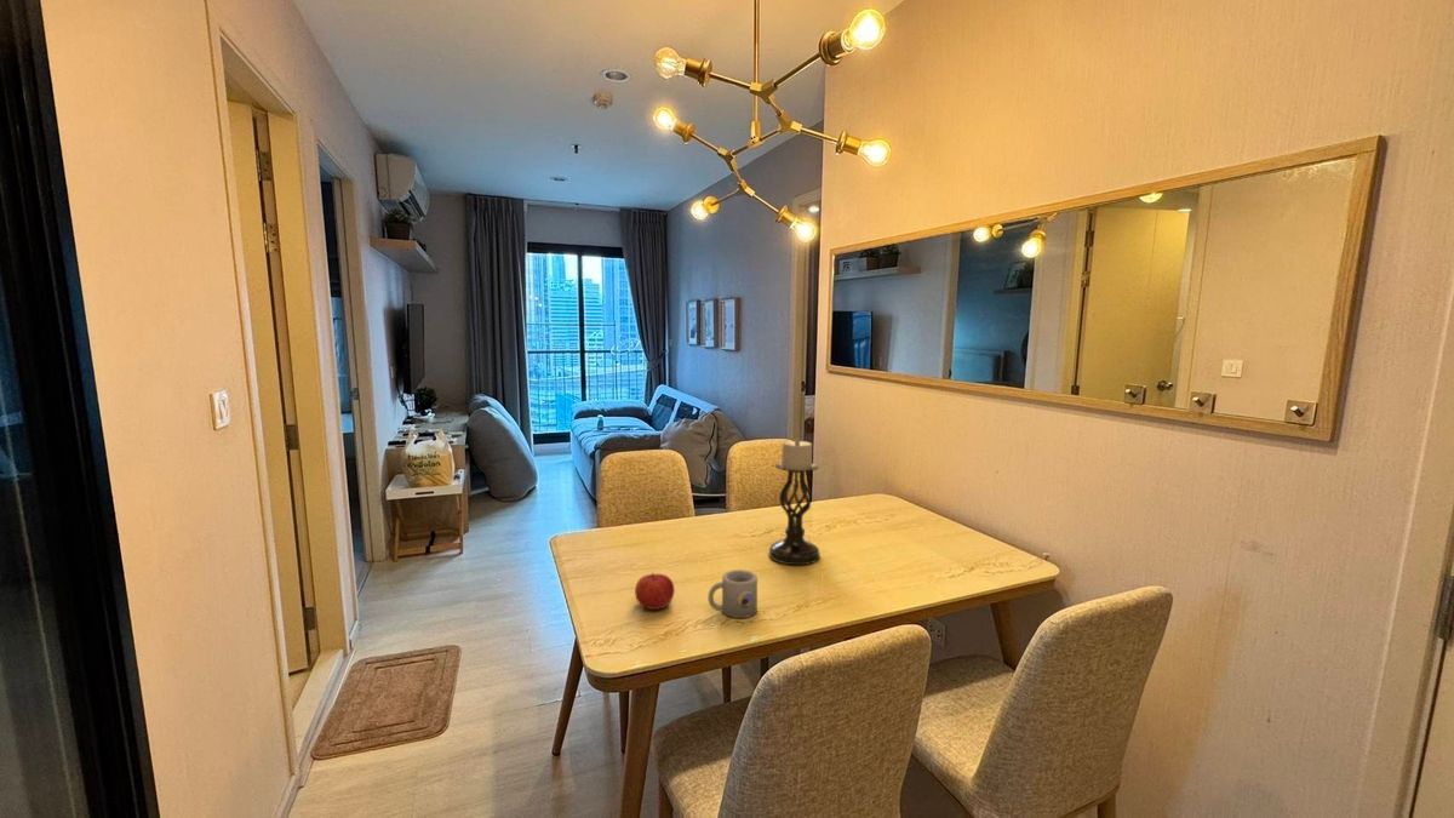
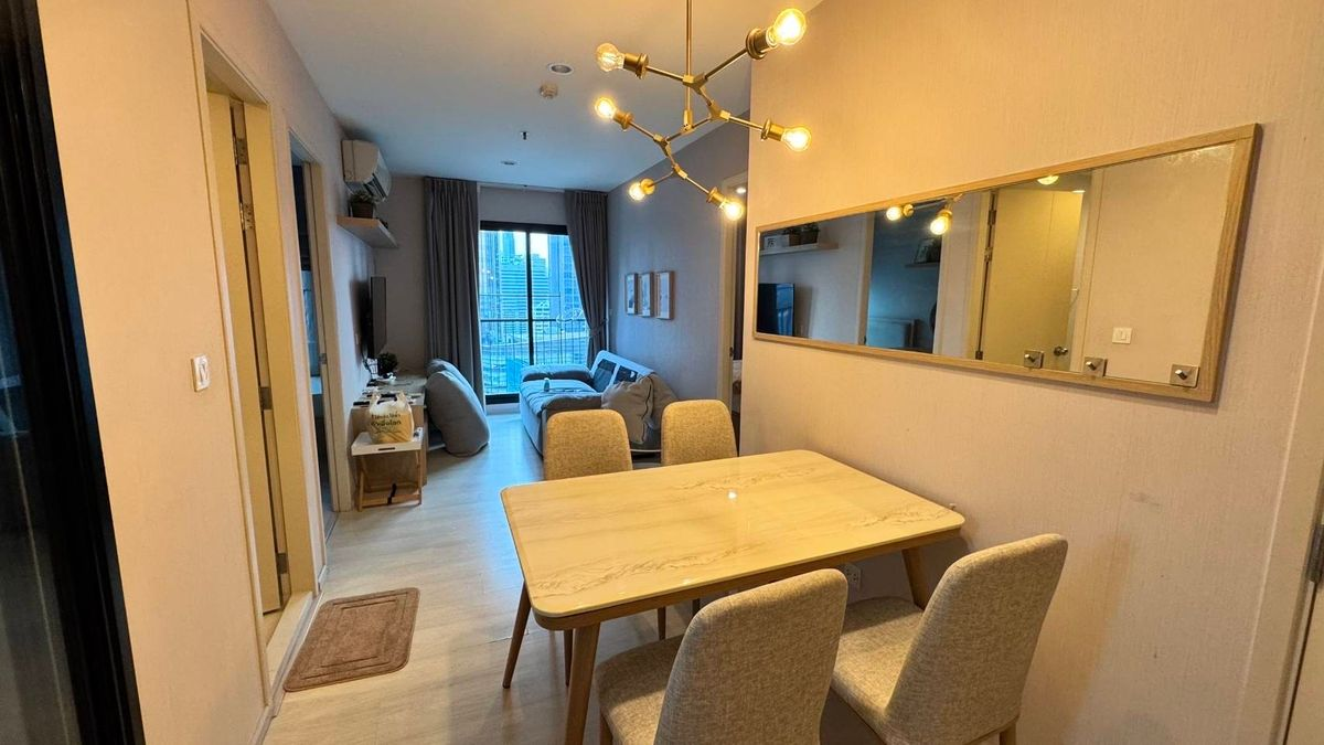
- fruit (654, 589)
- mug (732, 594)
- candle holder (795, 497)
